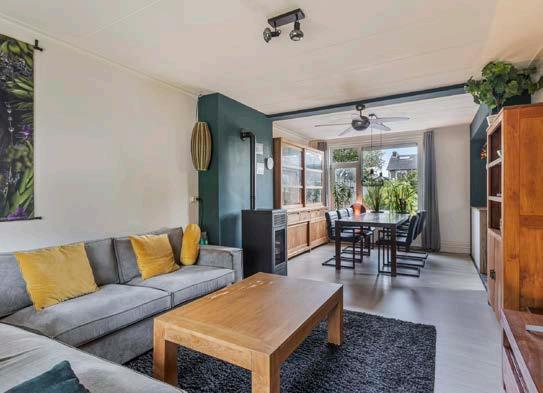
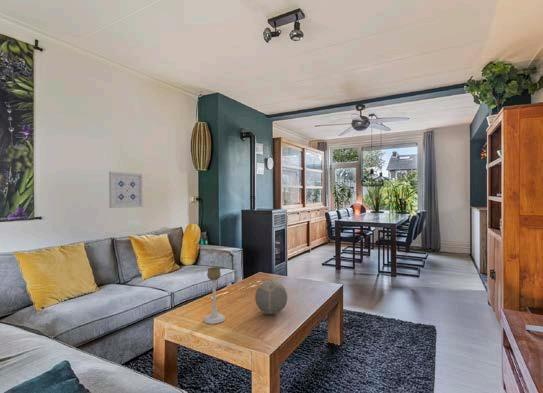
+ candle holder (214, 293)
+ decorative orb (271, 297)
+ wall art (126, 190)
